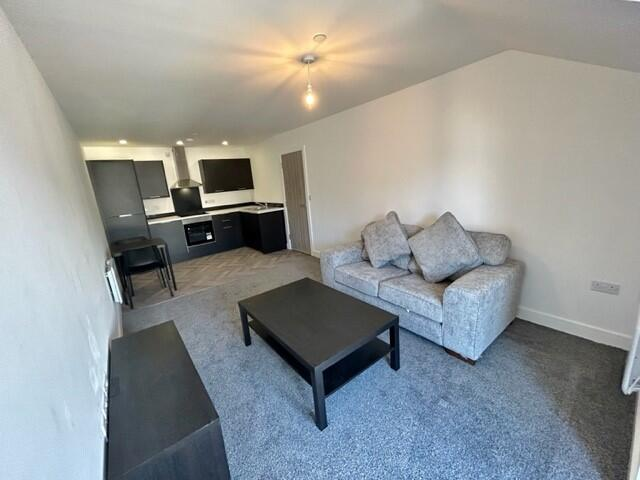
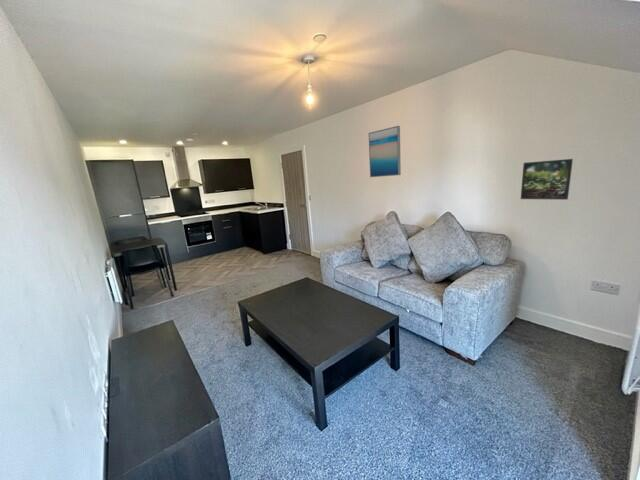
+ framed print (544, 180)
+ wall art (384, 153)
